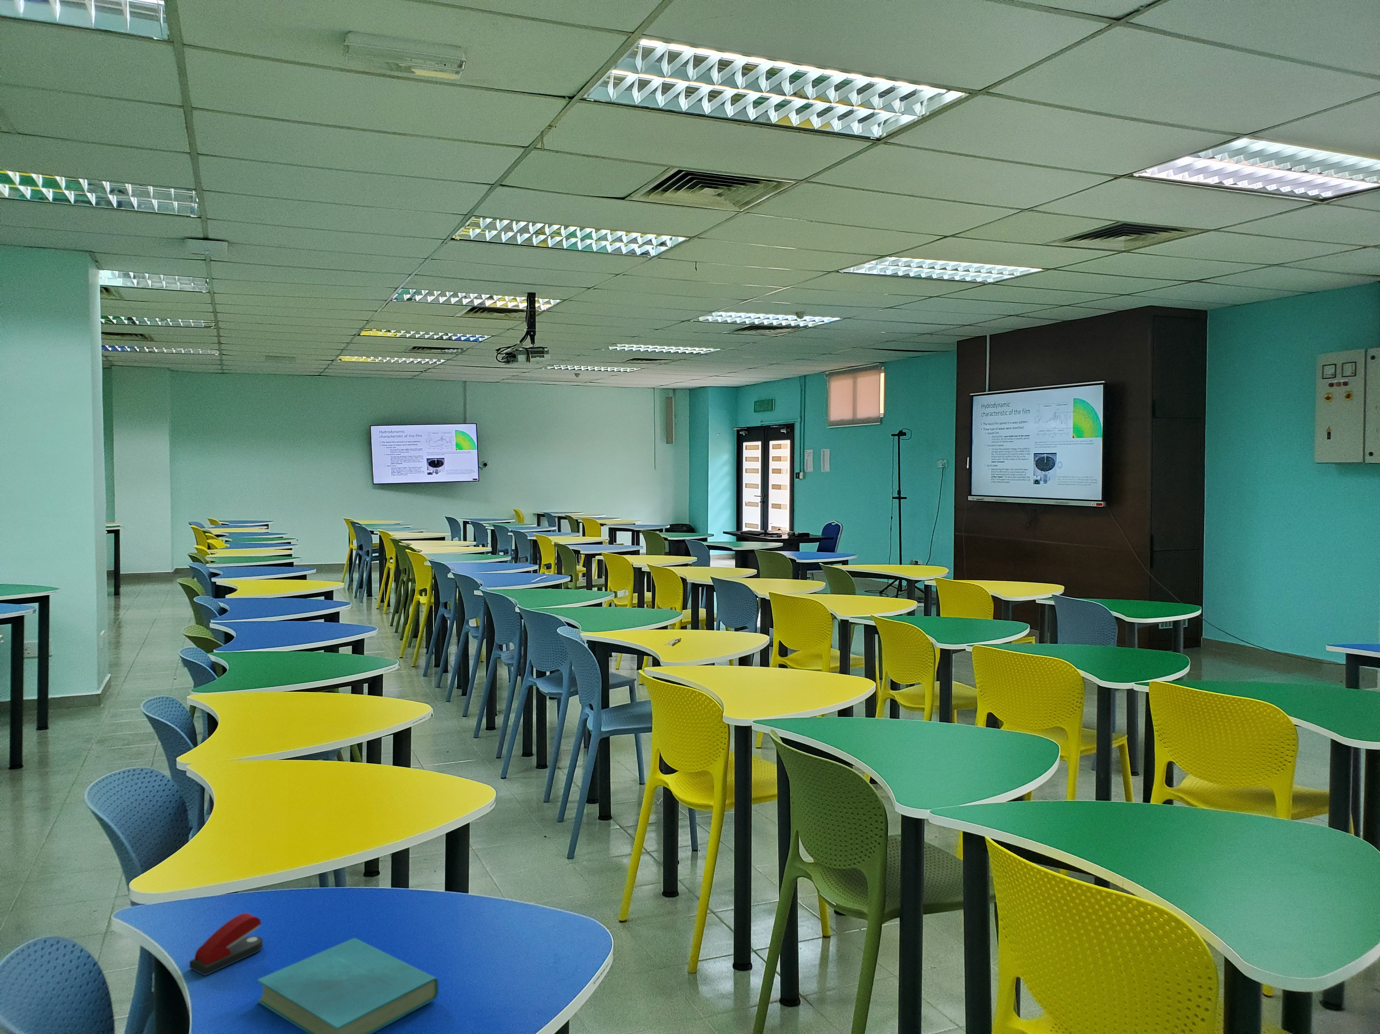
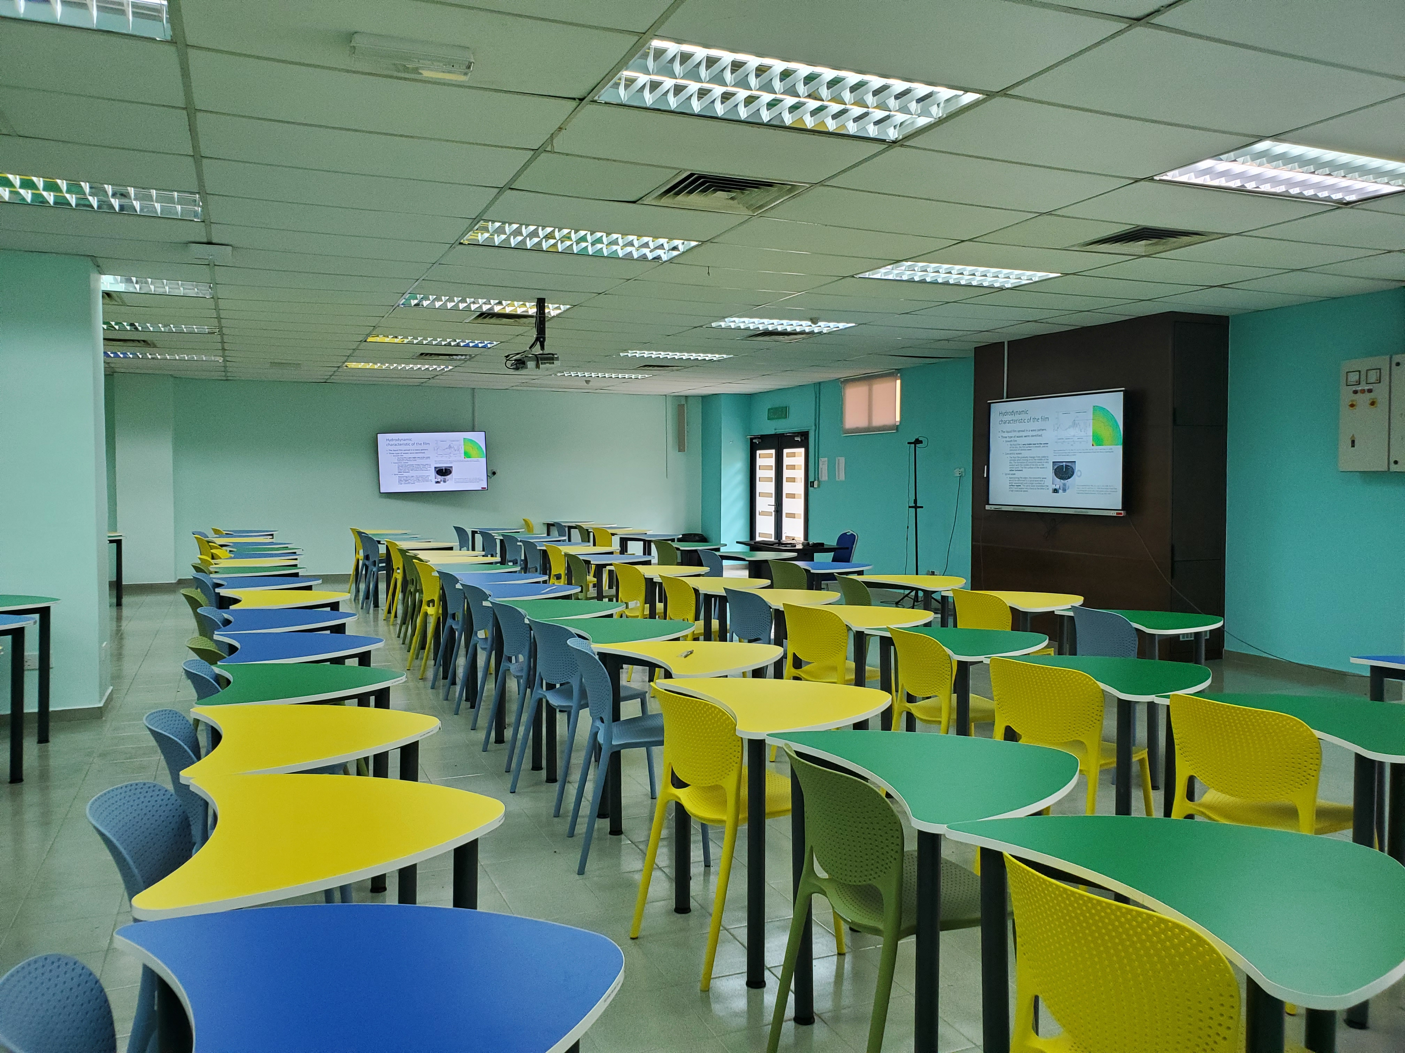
- book (348, 988)
- stapler (229, 940)
